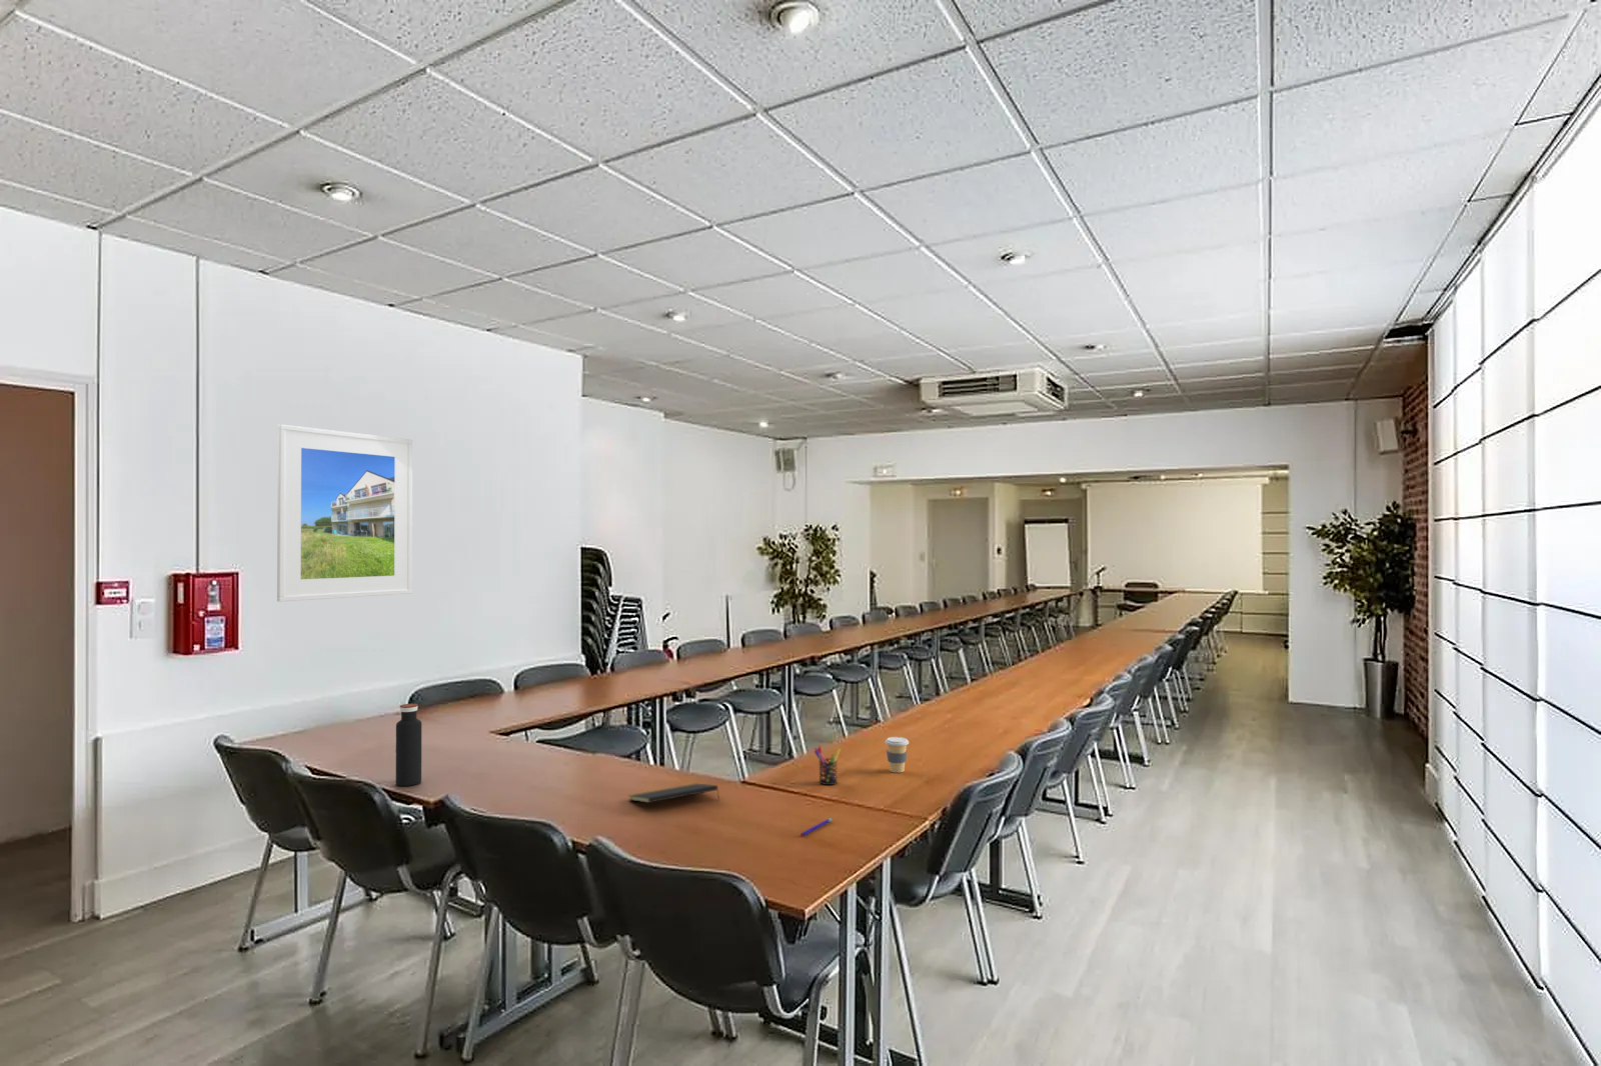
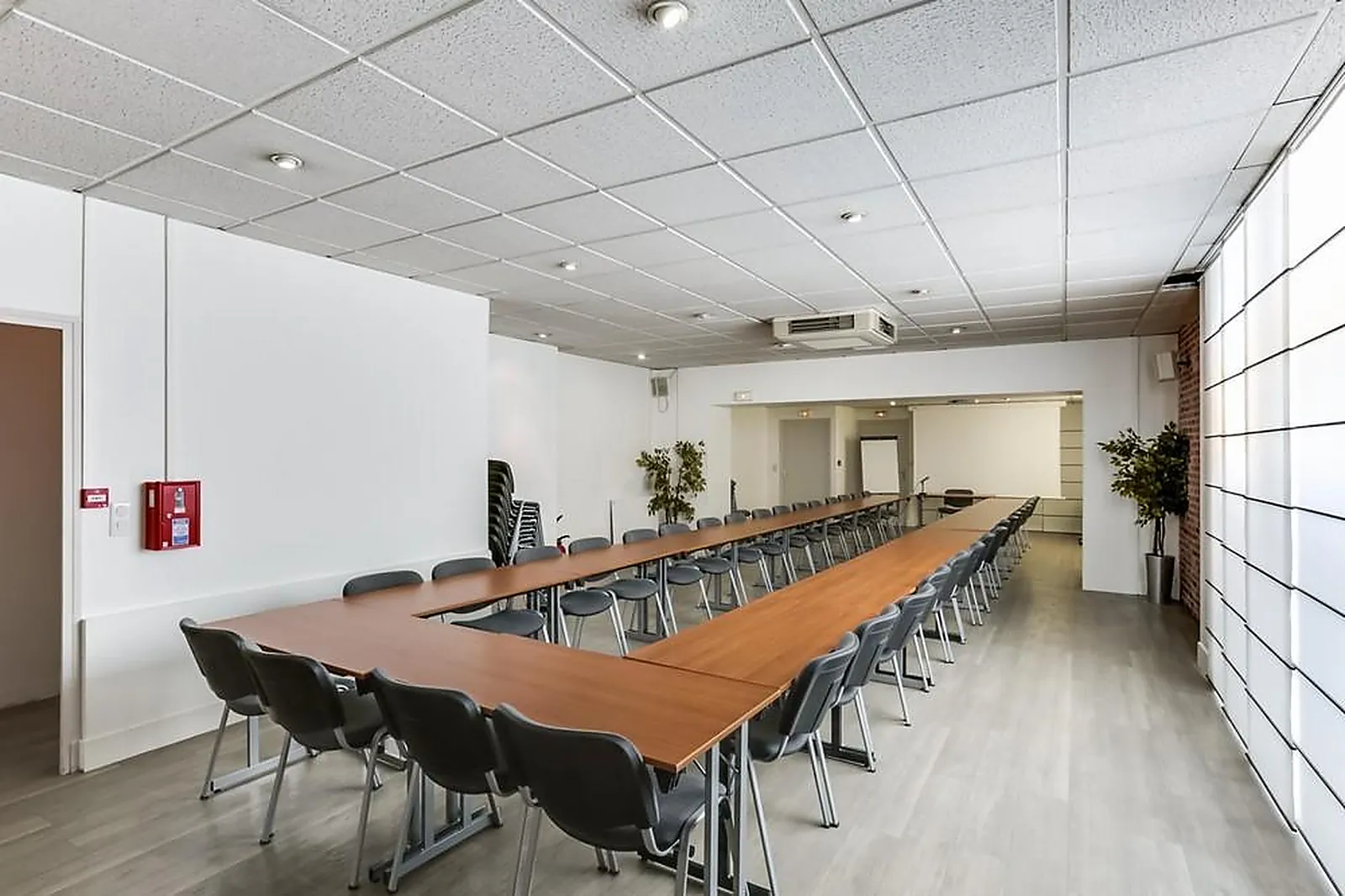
- coffee cup (896, 754)
- pen holder (827, 764)
- pen (817, 826)
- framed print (349, 514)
- water bottle (408, 744)
- notepad (673, 792)
